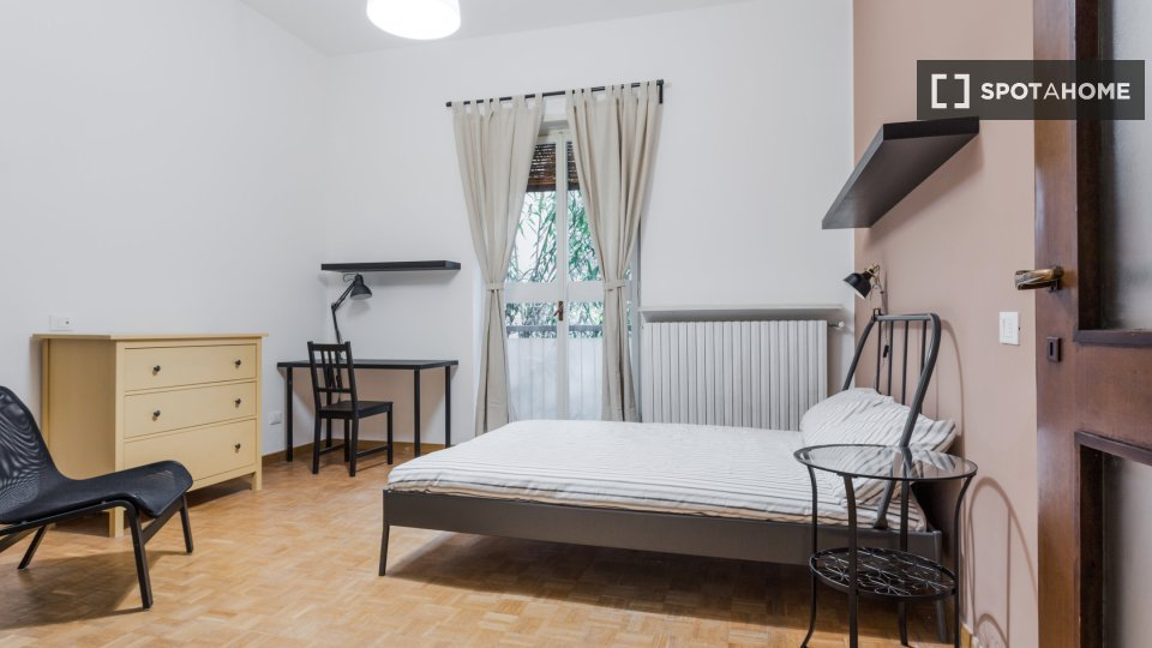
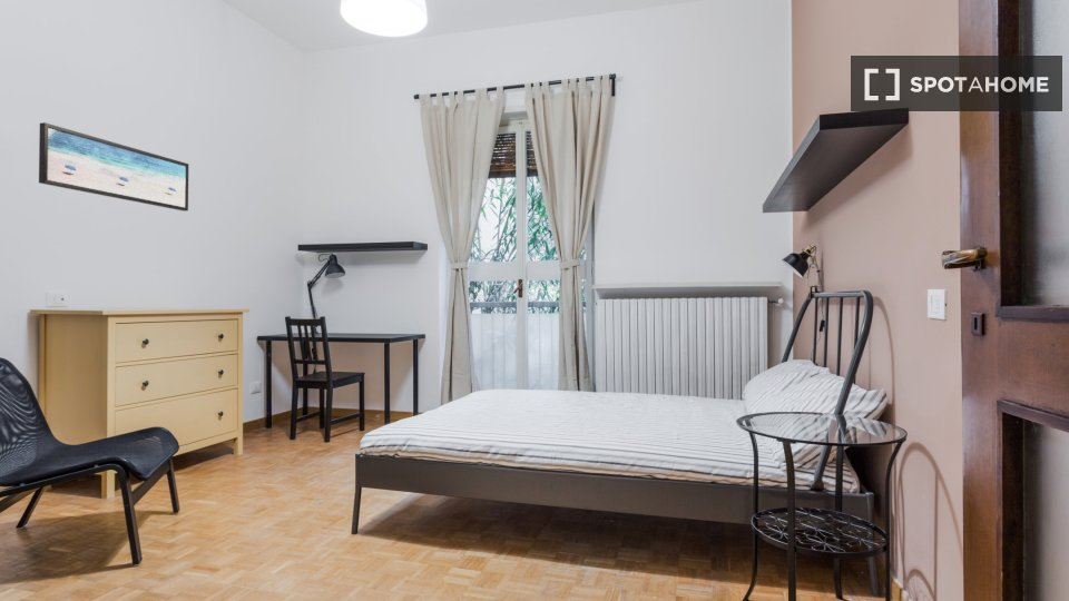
+ wall art (122, 171)
